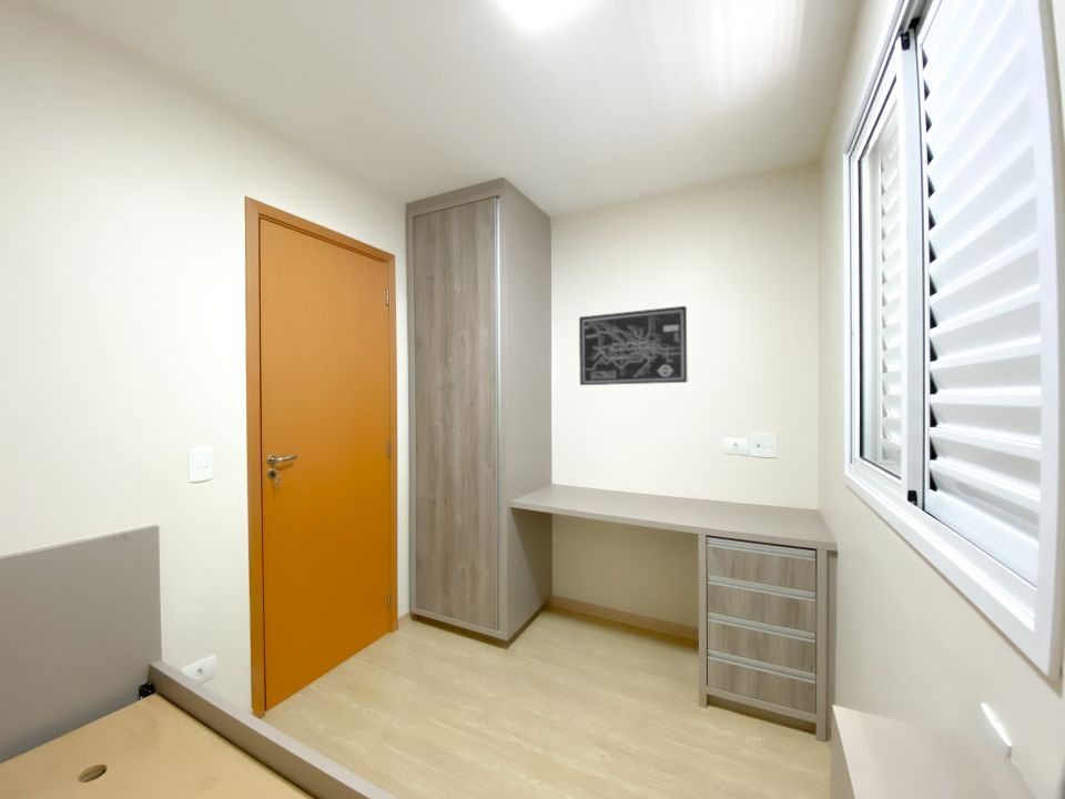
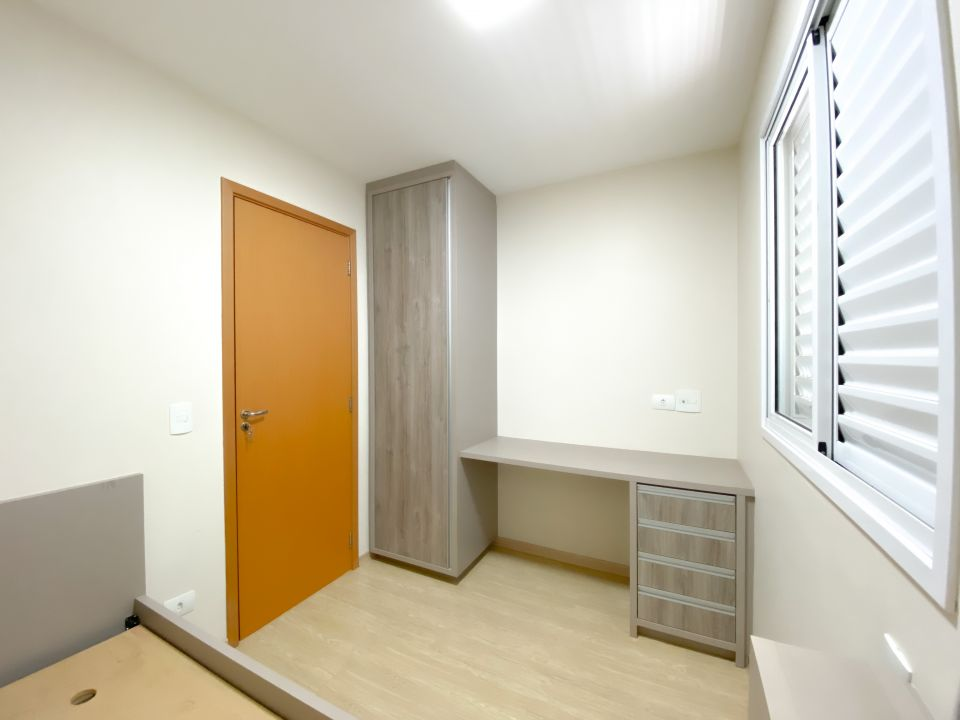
- wall art (630, 347)
